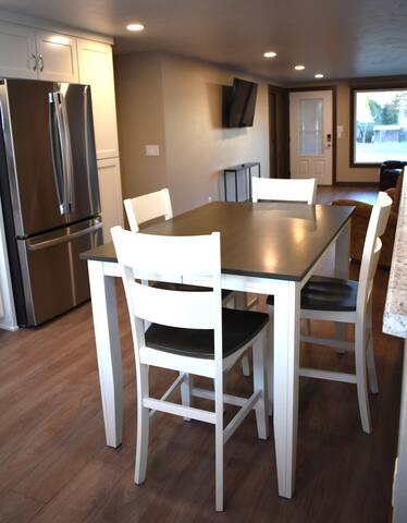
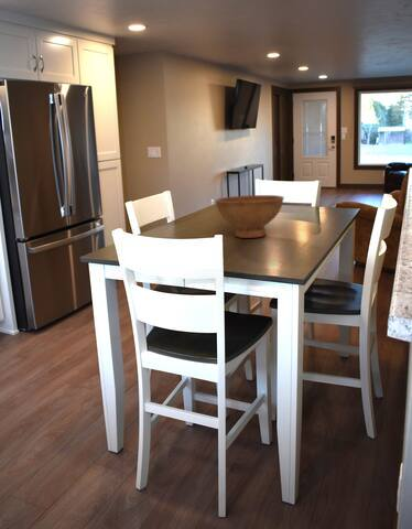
+ bowl (249, 216)
